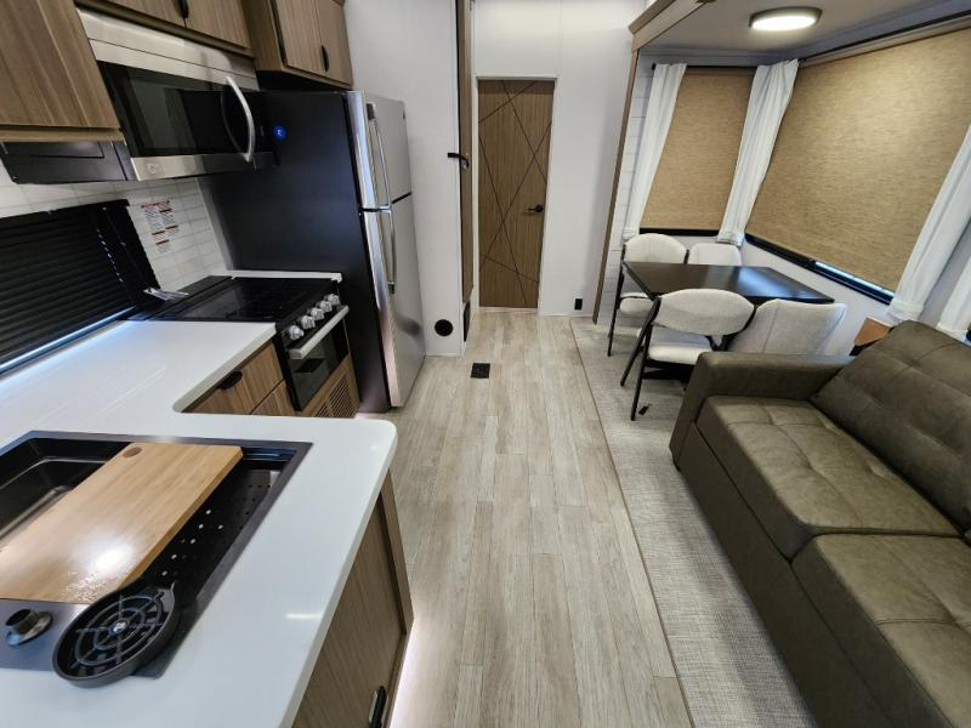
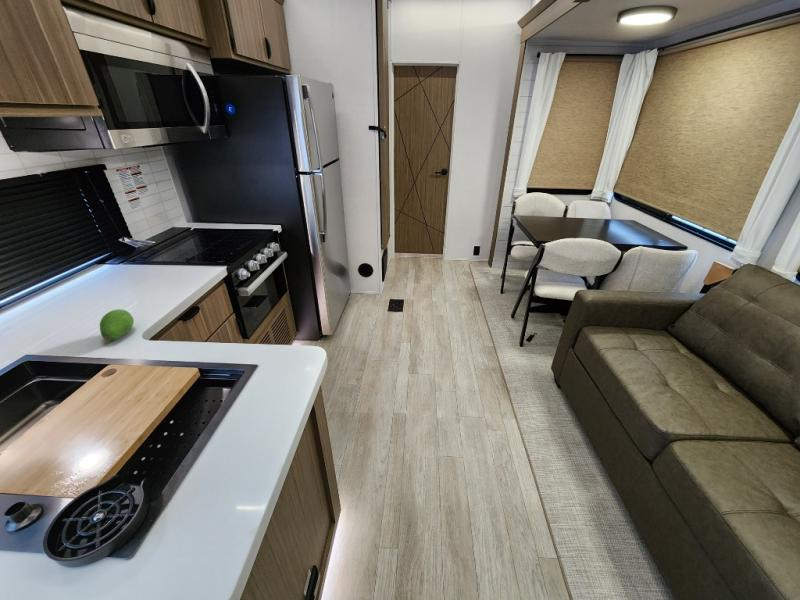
+ fruit (116, 324)
